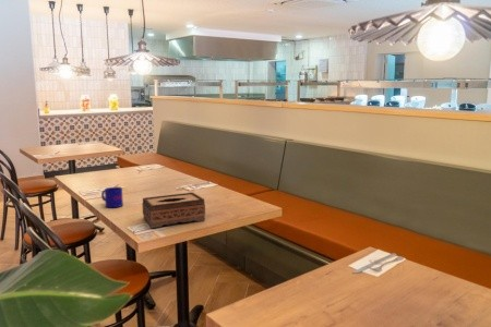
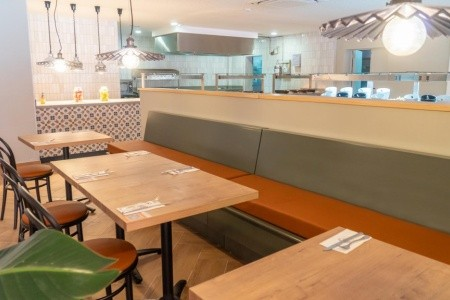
- mug (111, 196)
- tissue box (173, 208)
